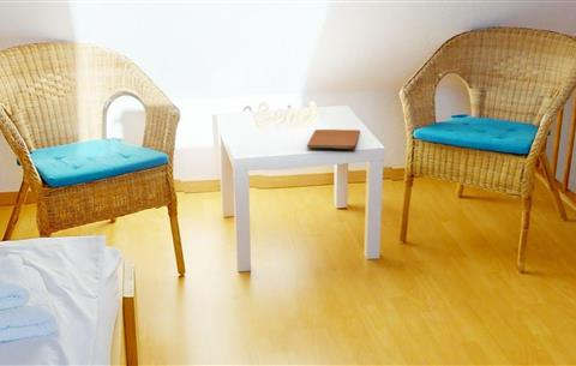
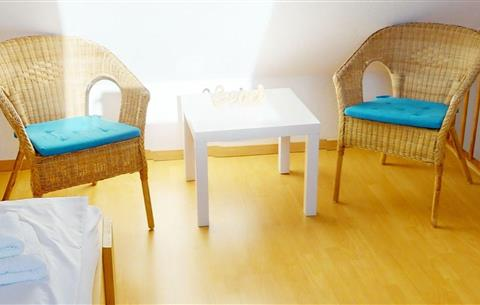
- book (334, 138)
